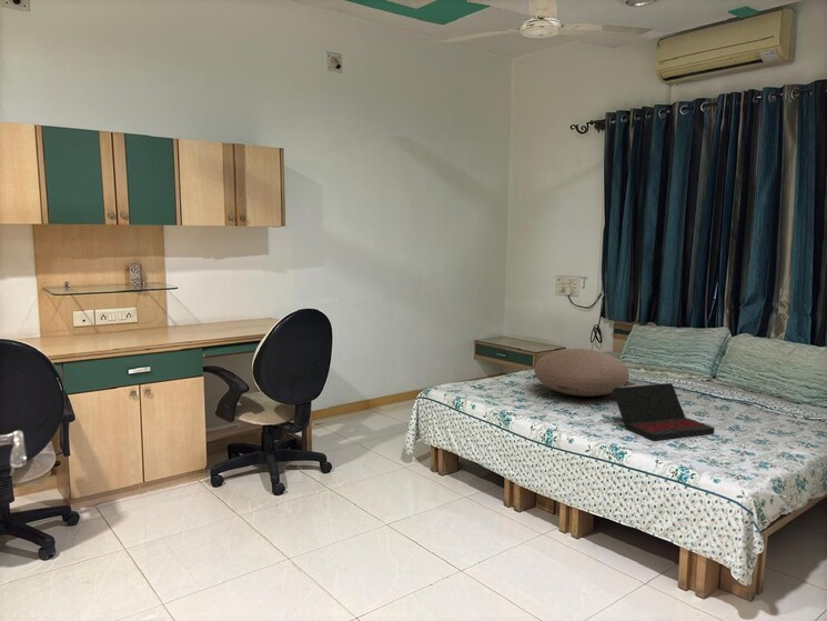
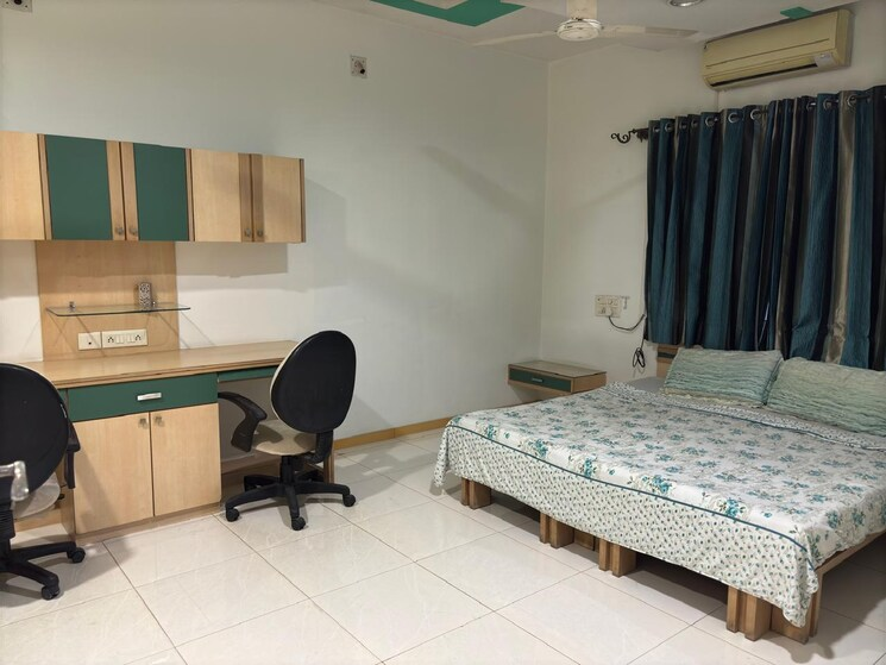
- cushion (581, 370)
- laptop (662, 409)
